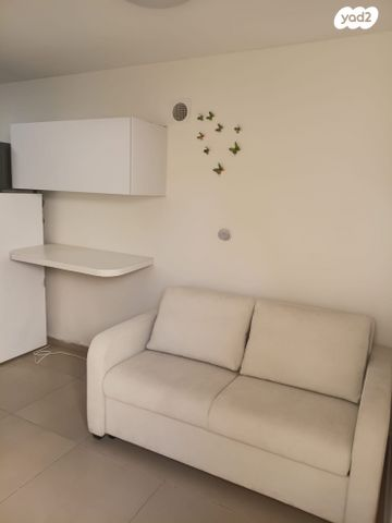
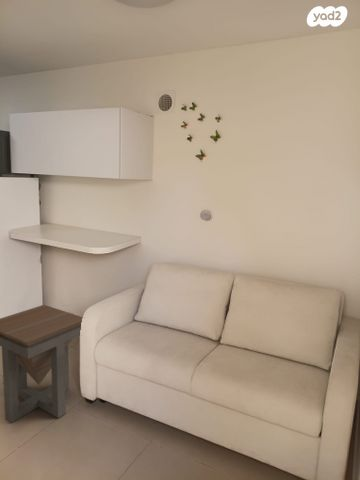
+ side table (38, 363)
